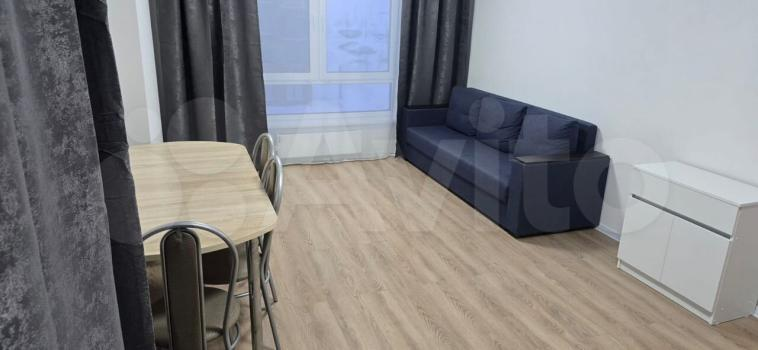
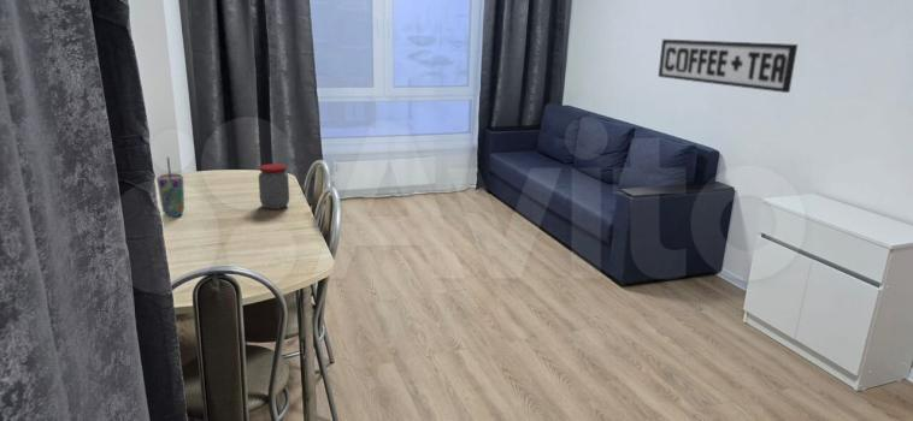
+ sign (718, 63)
+ jar (273, 185)
+ cup (170, 185)
